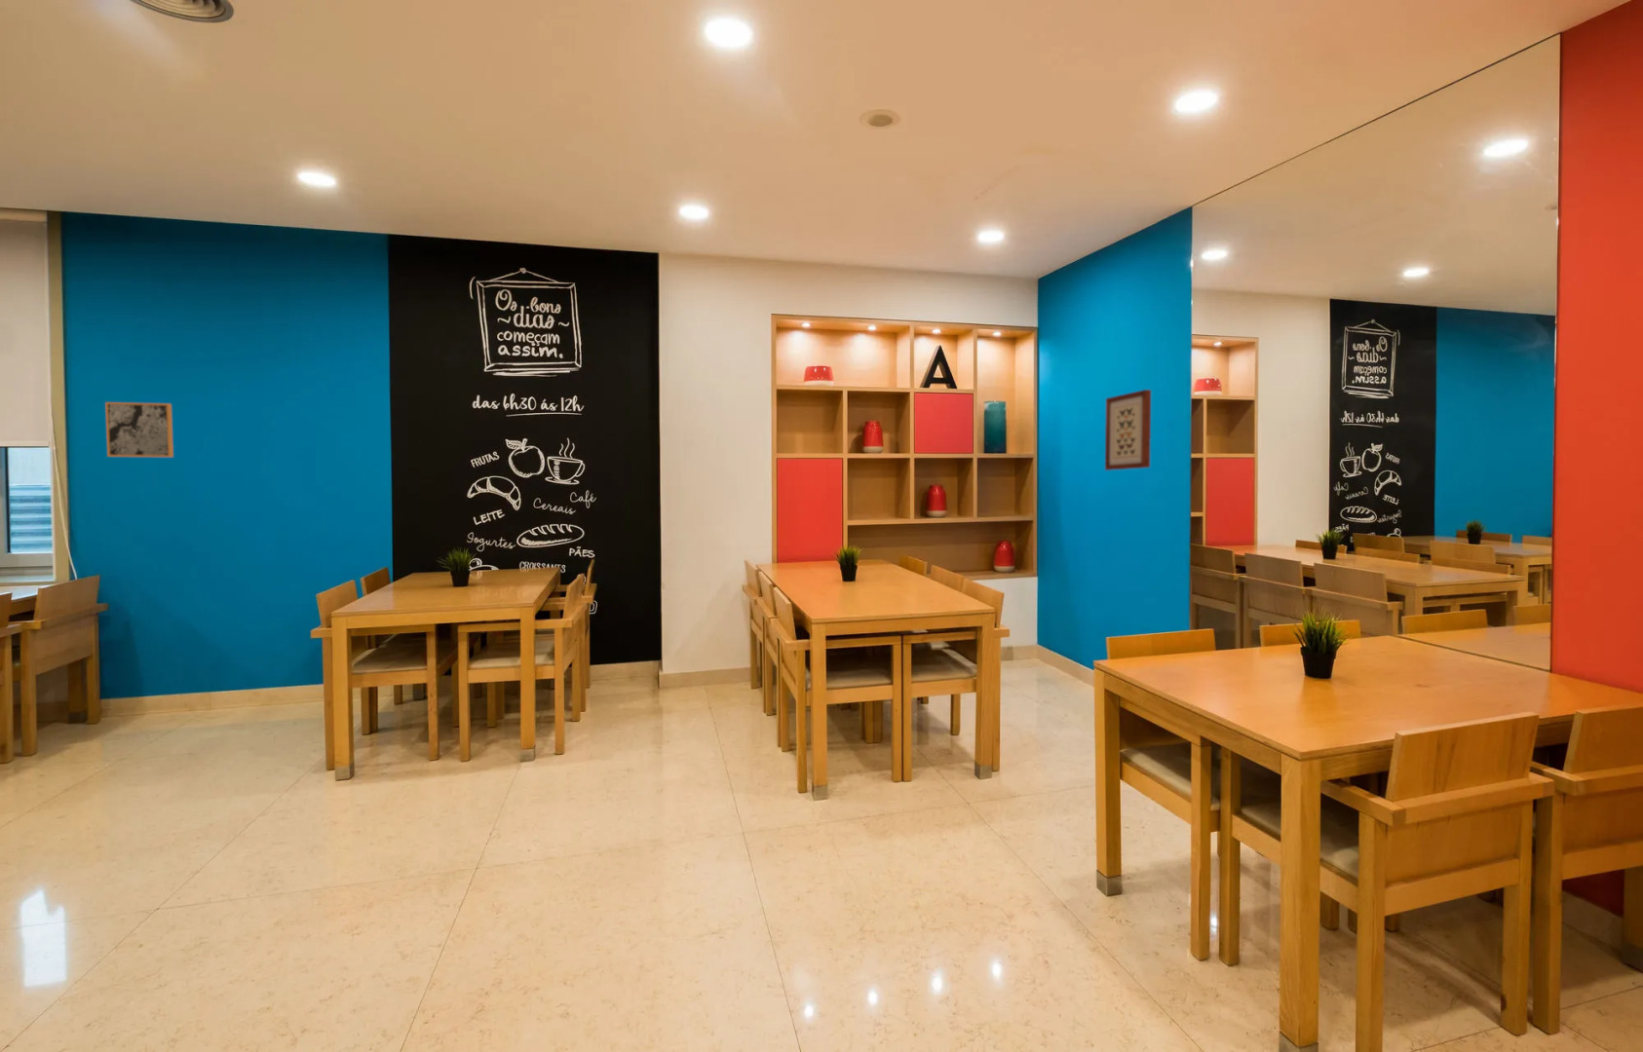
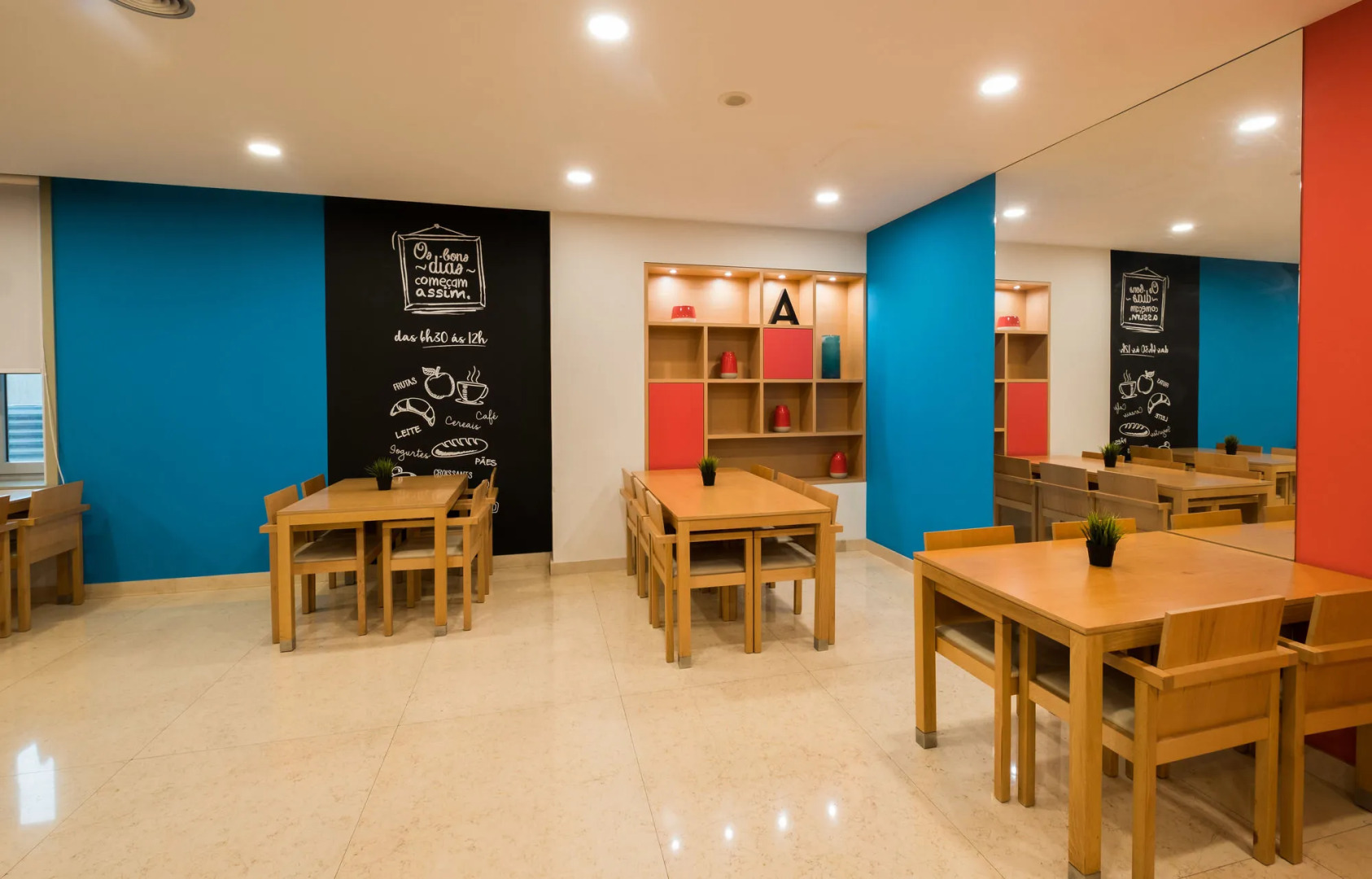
- wall art (1127, 432)
- wall art (139, 430)
